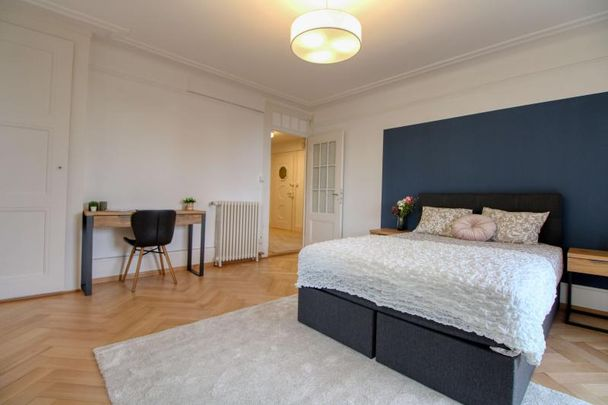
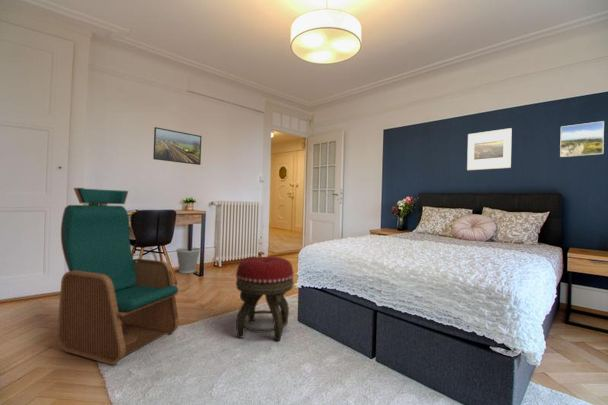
+ footstool (264, 294)
+ wastebasket (187, 260)
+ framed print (488, 150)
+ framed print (178, 147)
+ armchair (122, 265)
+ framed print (581, 139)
